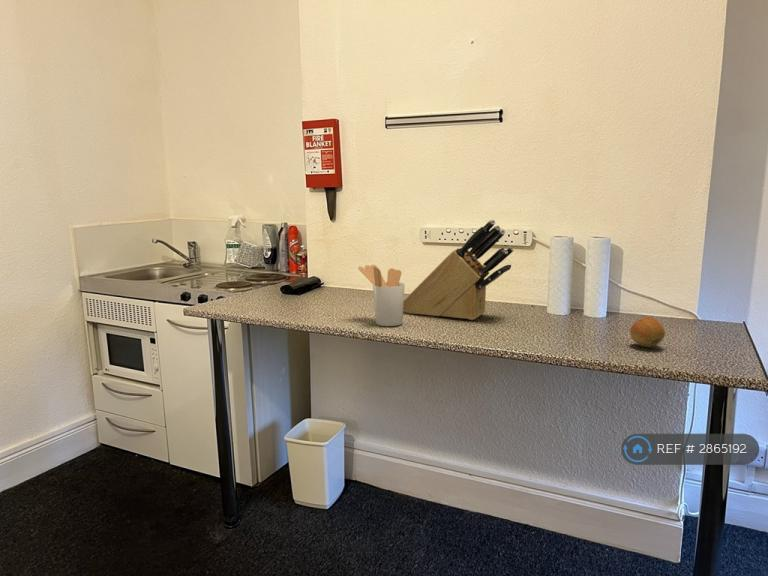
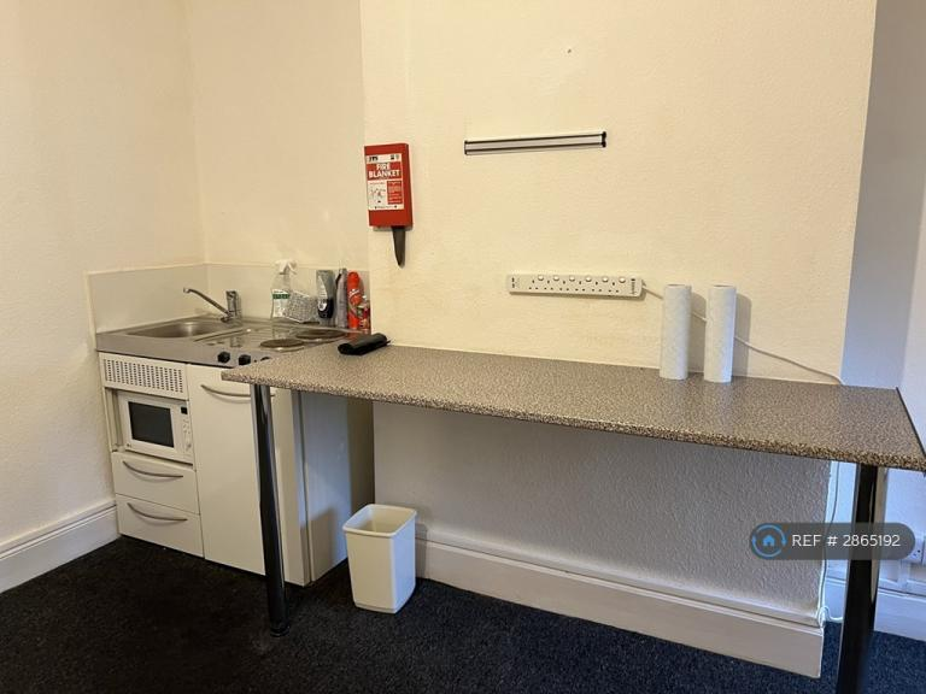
- fruit (647, 332)
- utensil holder (382, 293)
- knife block (455, 268)
